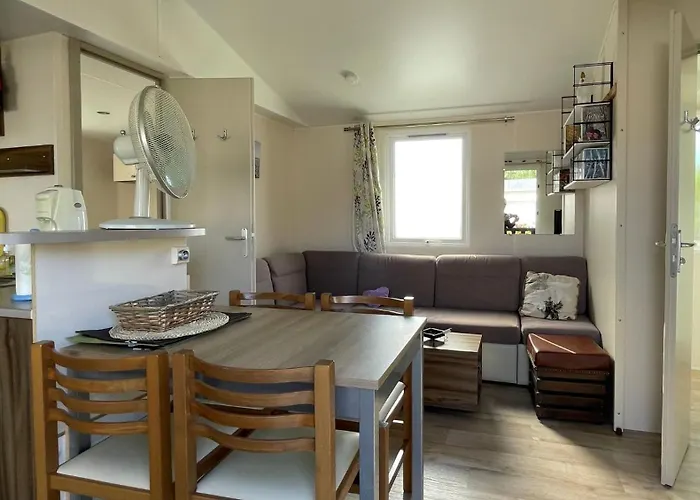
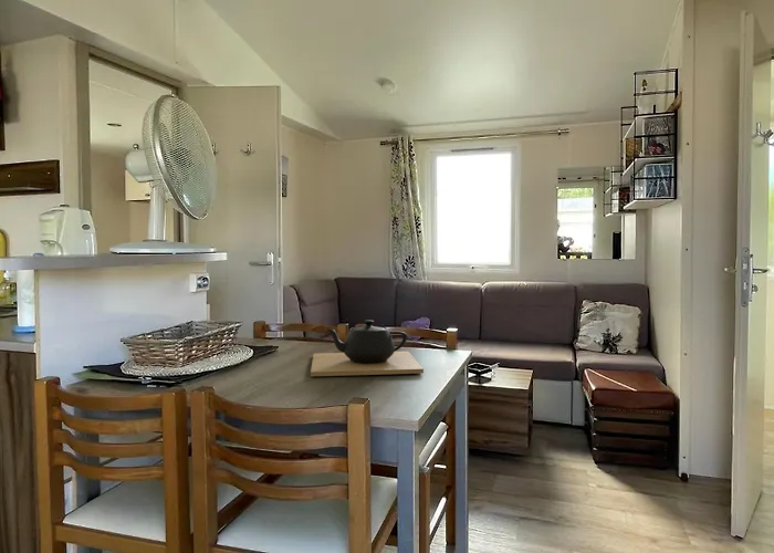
+ teapot (364, 342)
